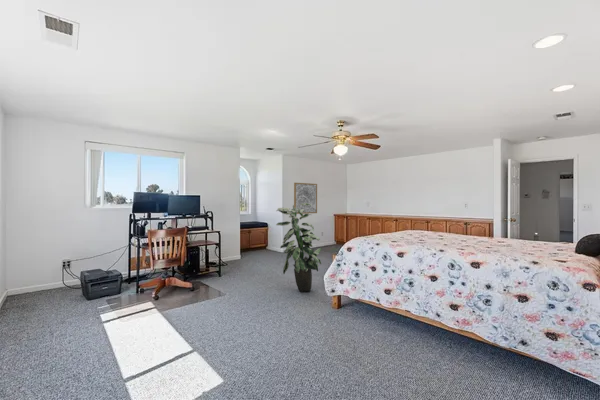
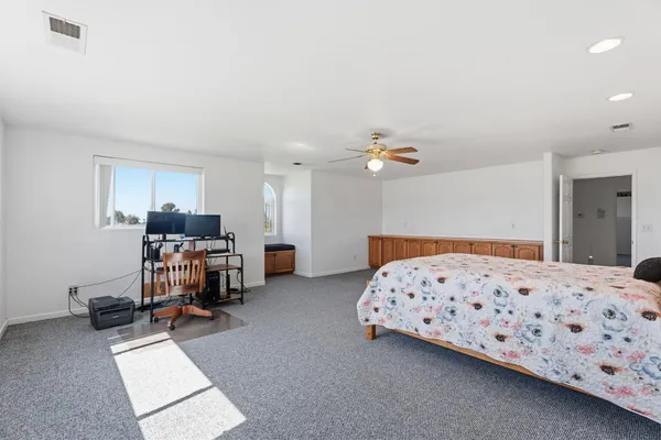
- wall art (305, 198)
- indoor plant (300, 247)
